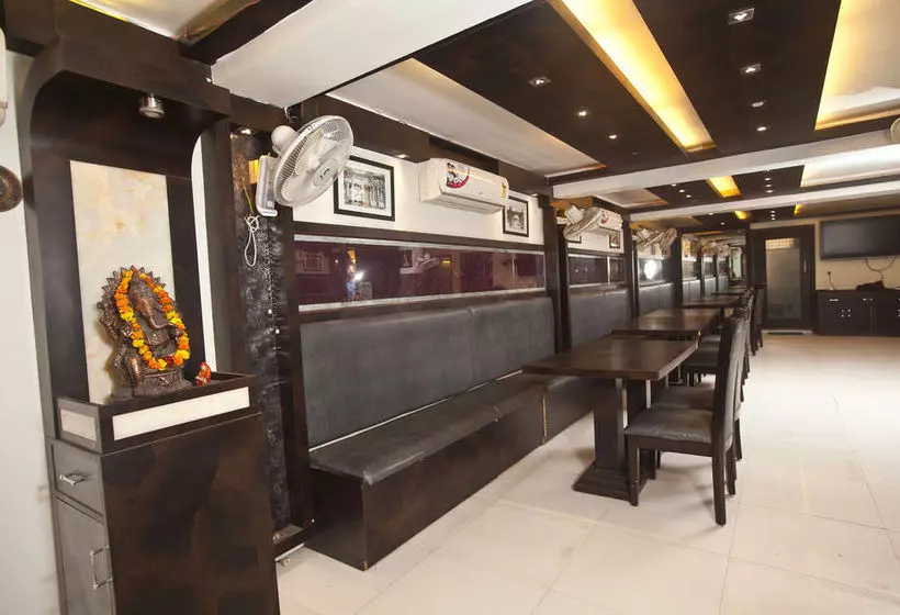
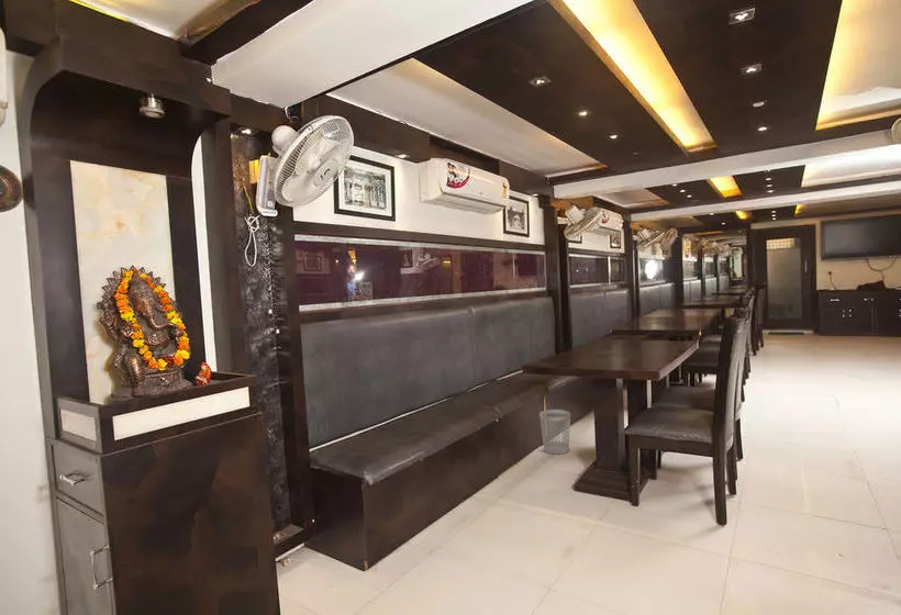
+ wastebasket (555, 432)
